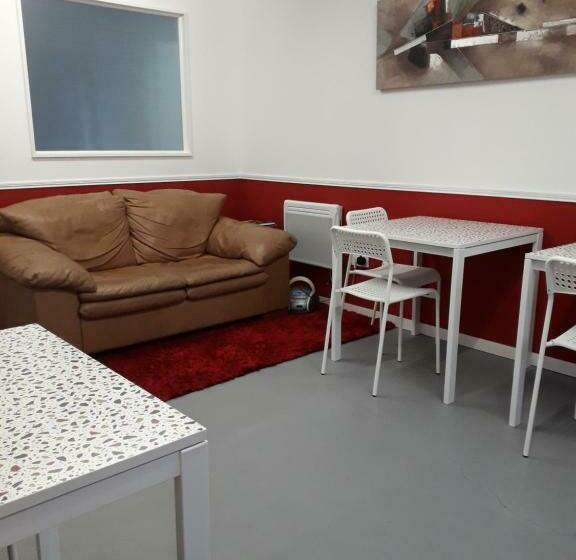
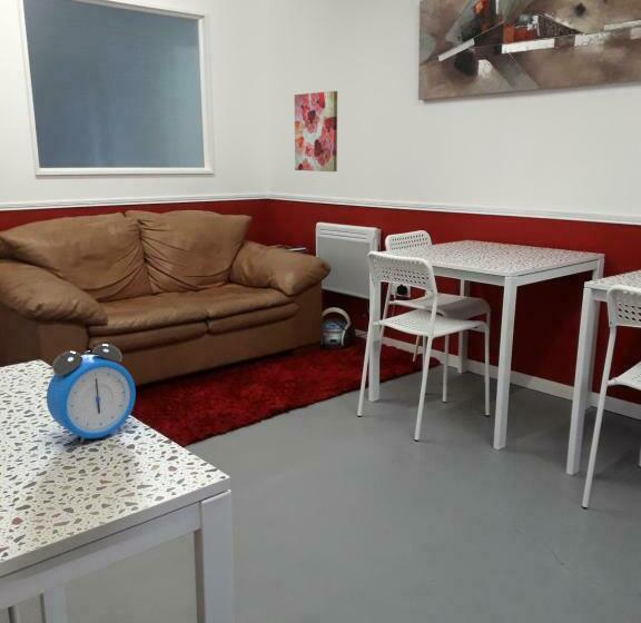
+ wall art (315, 132)
+ alarm clock (91, 390)
